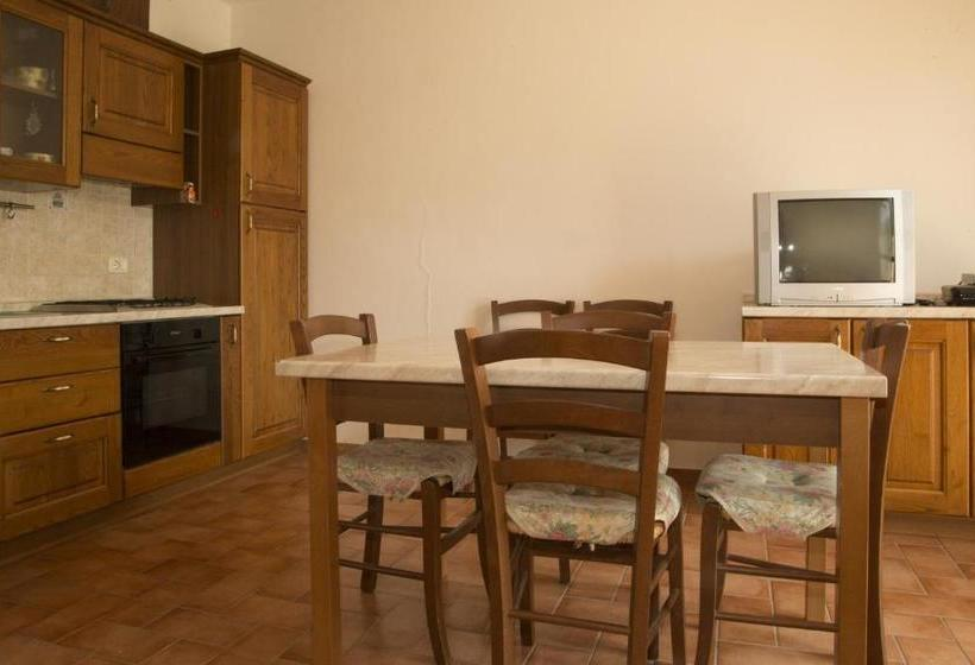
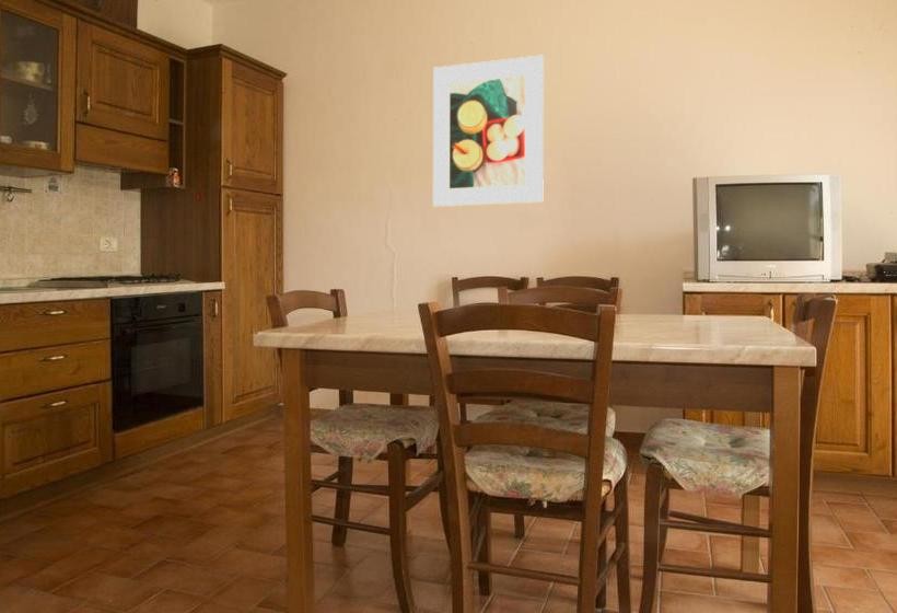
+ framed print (487, 132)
